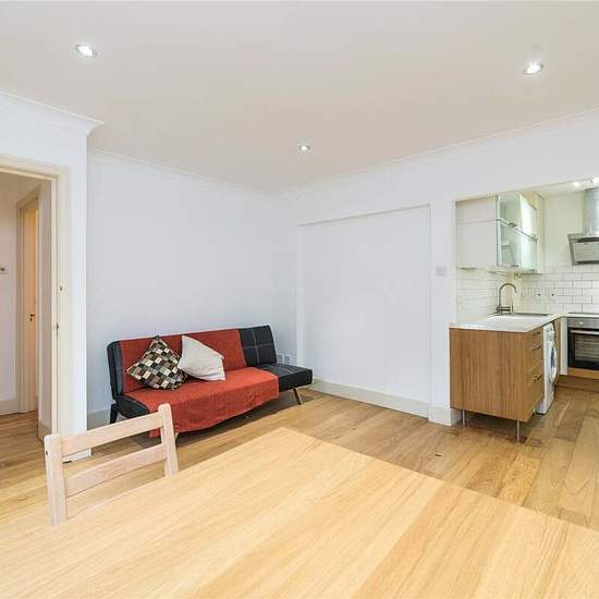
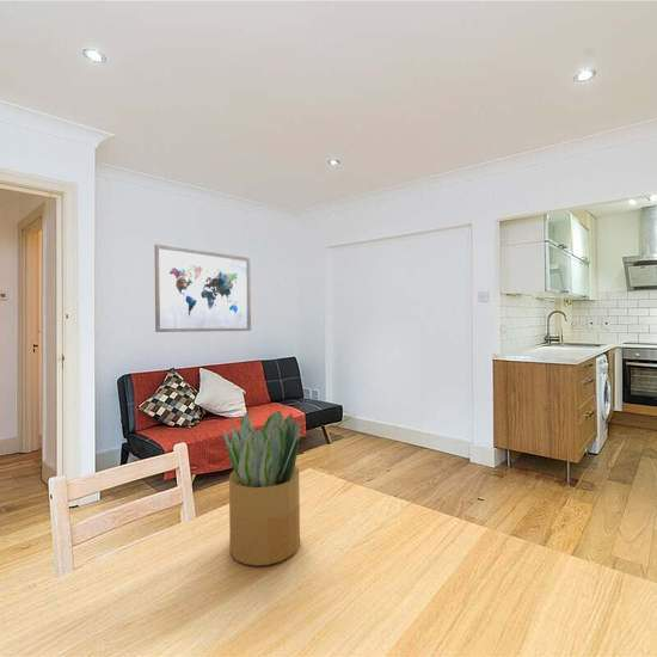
+ wall art (207, 291)
+ potted plant (266, 478)
